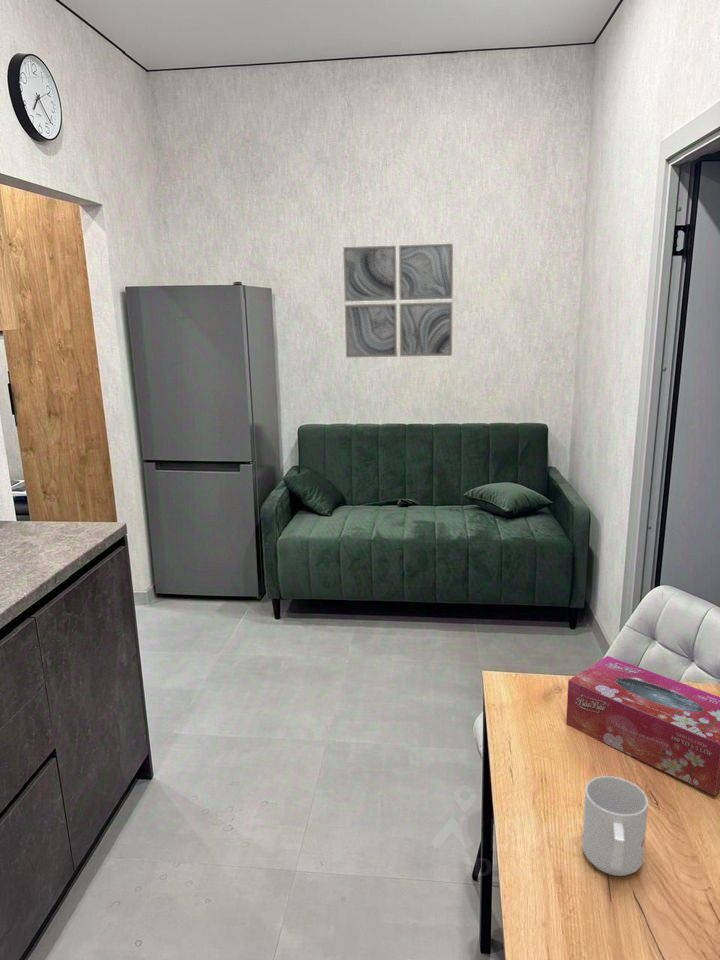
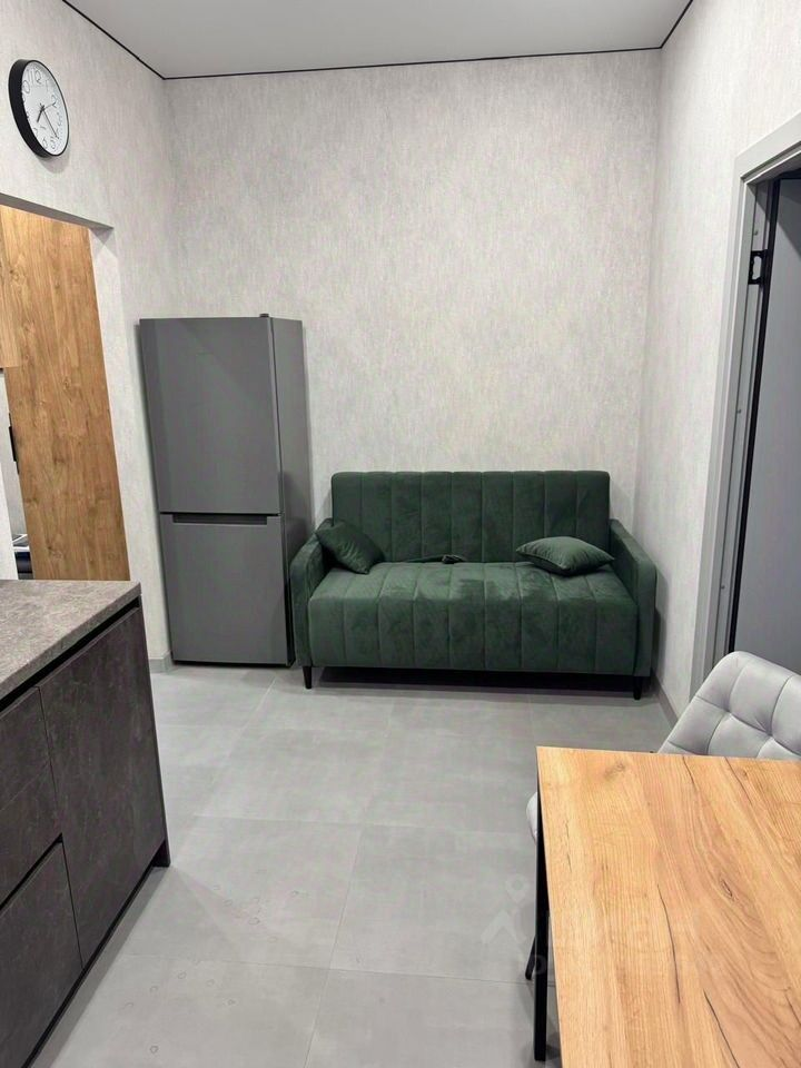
- wall art (396, 300)
- tissue box (655, 717)
- mug (614, 833)
